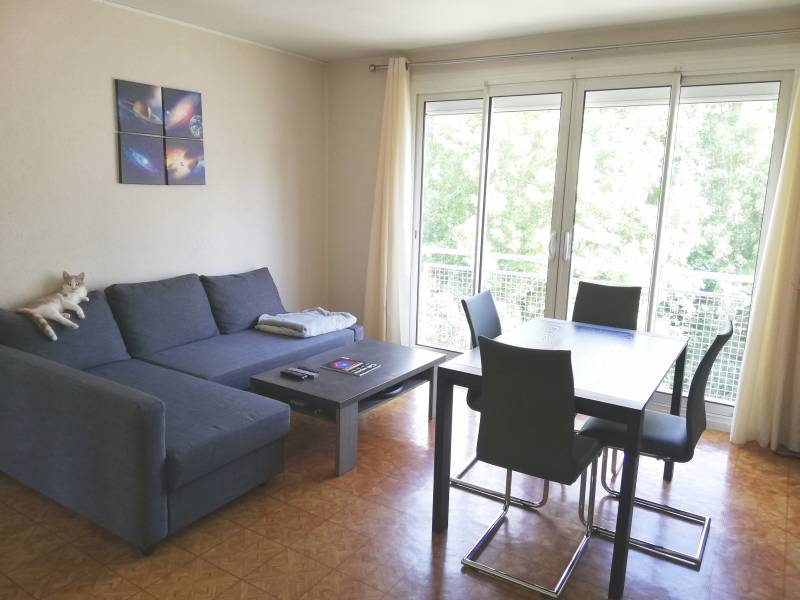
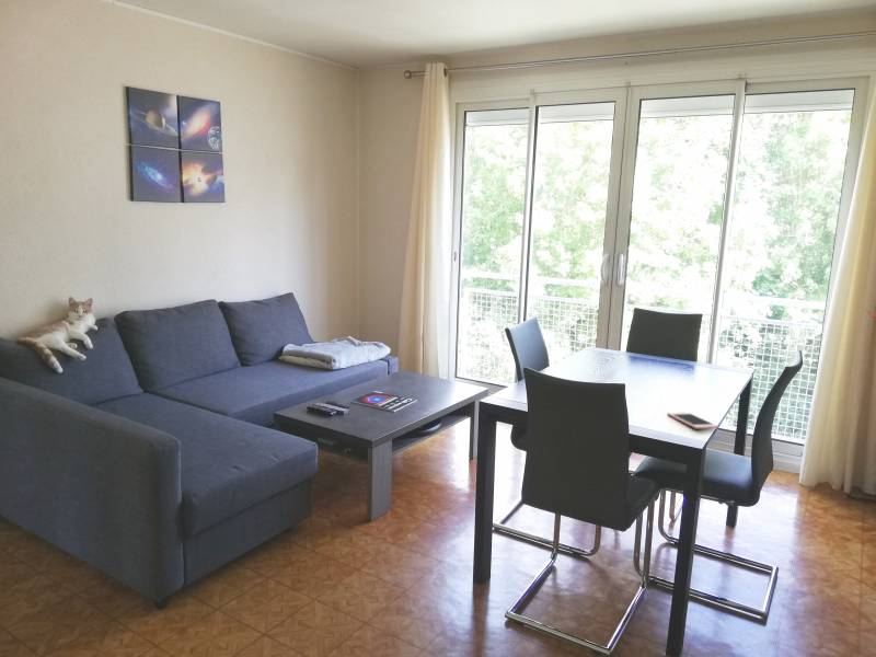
+ cell phone (691, 419)
